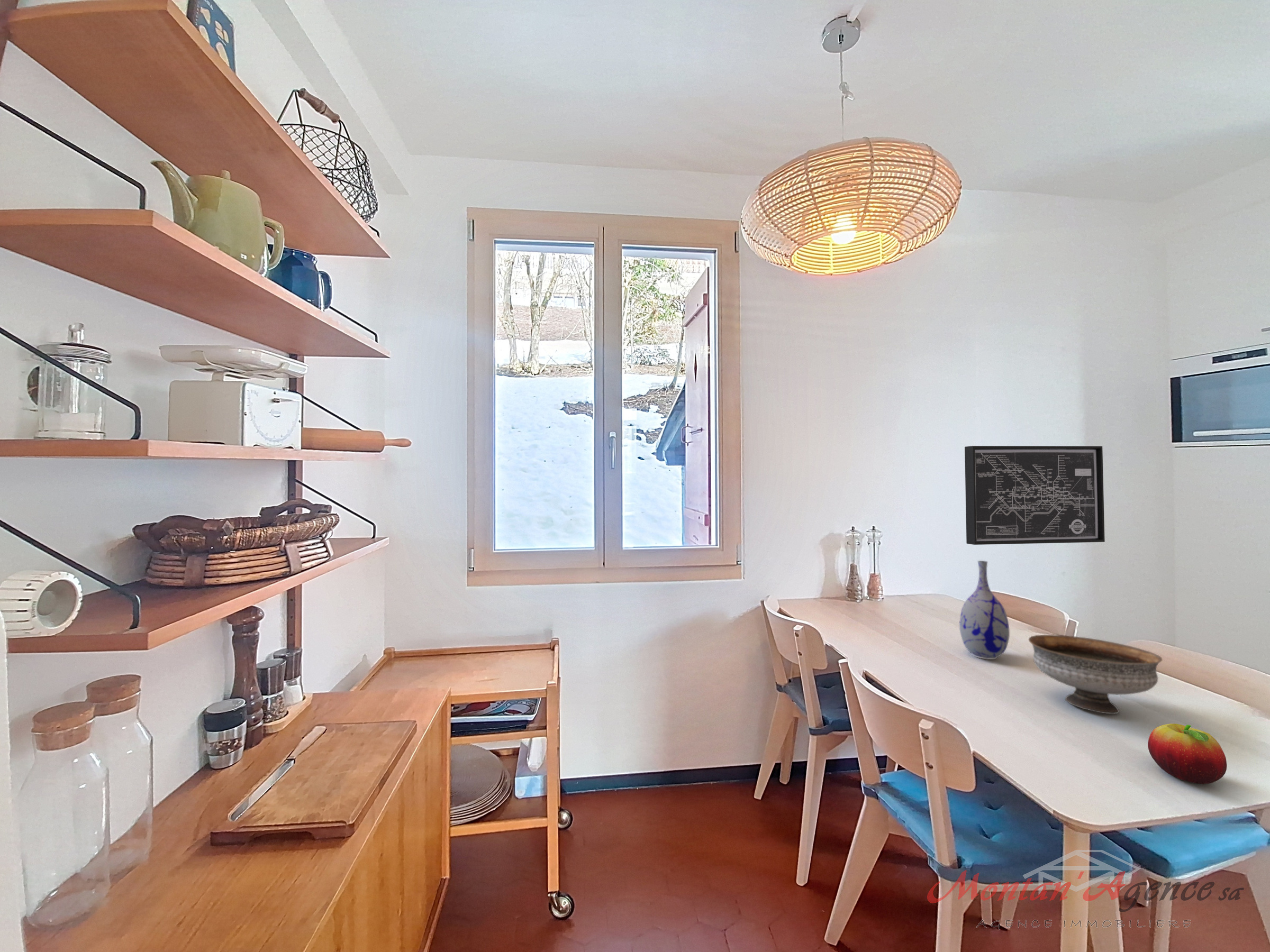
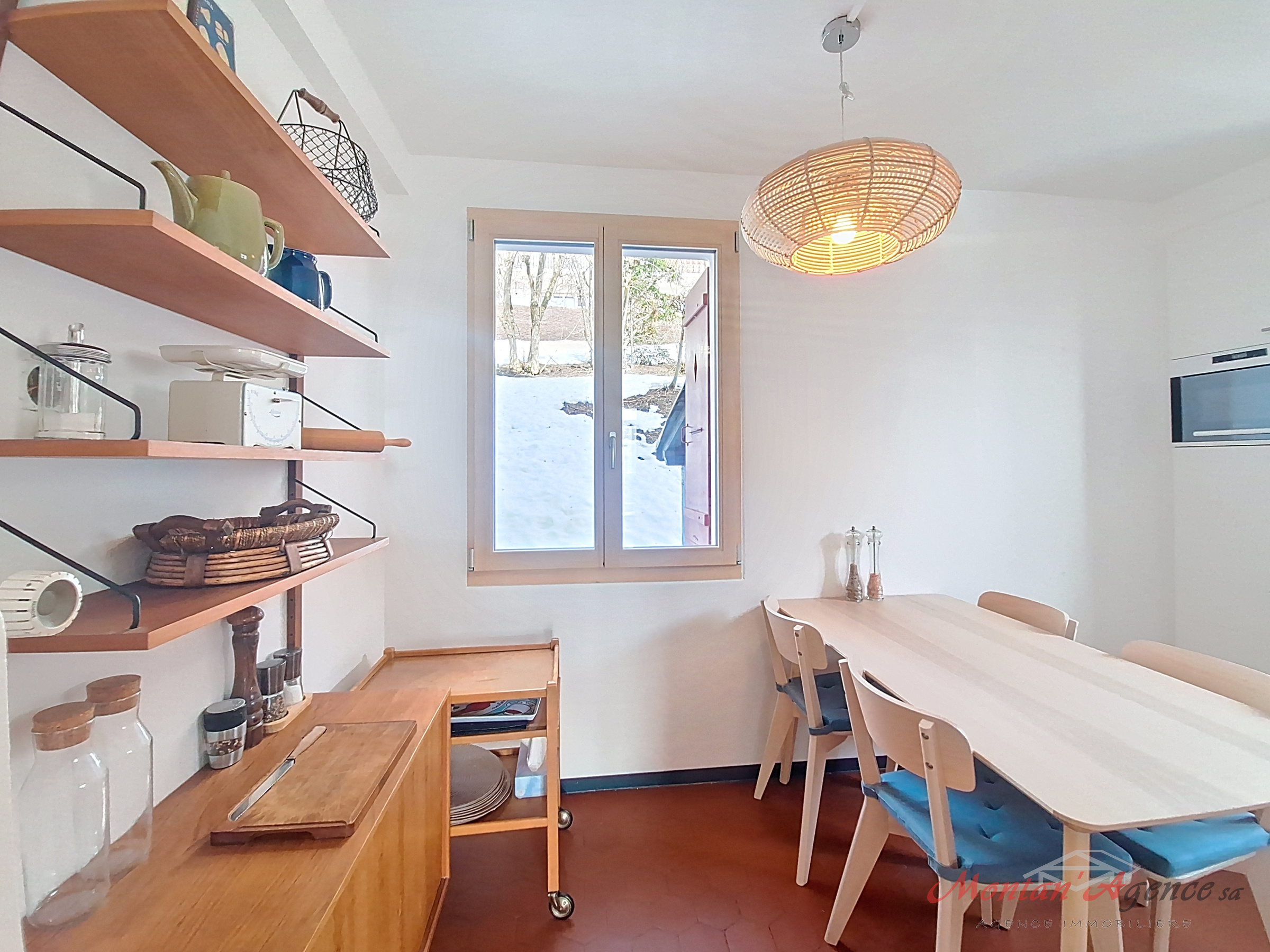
- bowl (1091, 675)
- fruit (1186, 750)
- vase (983, 608)
- wall art (1035, 495)
